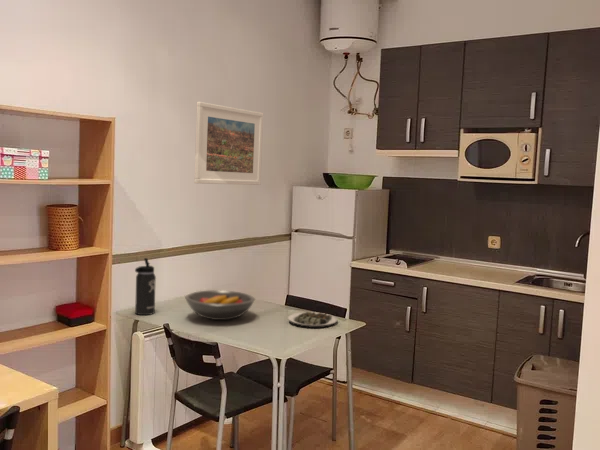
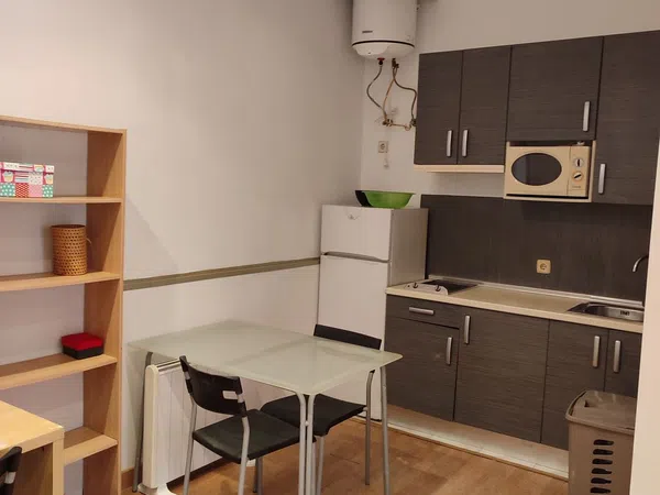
- fruit bowl (219, 304)
- plate (312, 318)
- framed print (230, 146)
- thermos bottle (144, 285)
